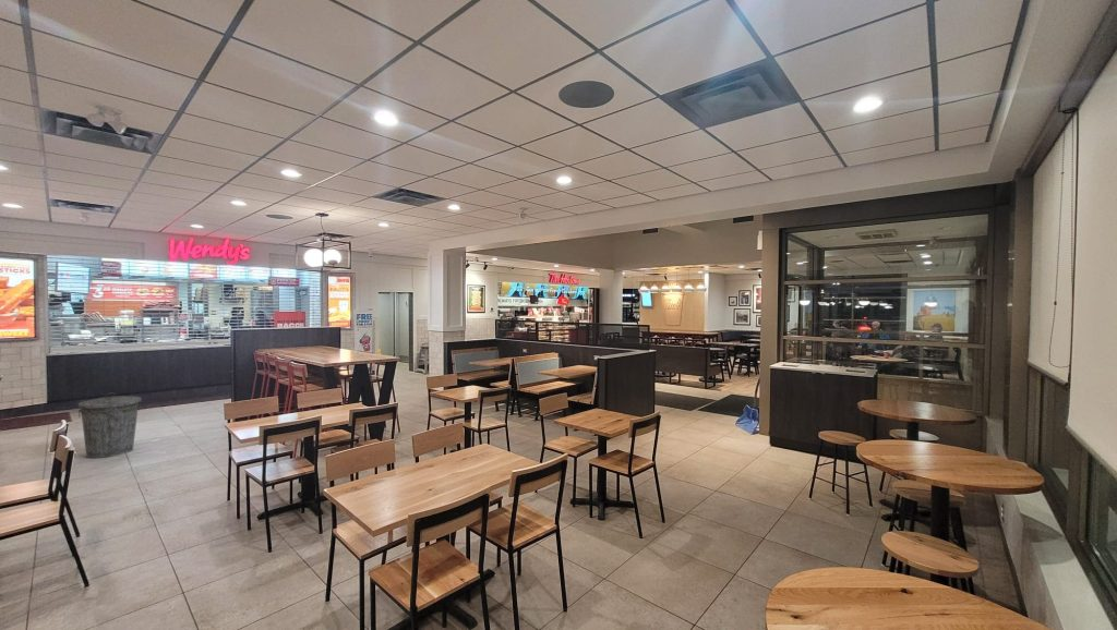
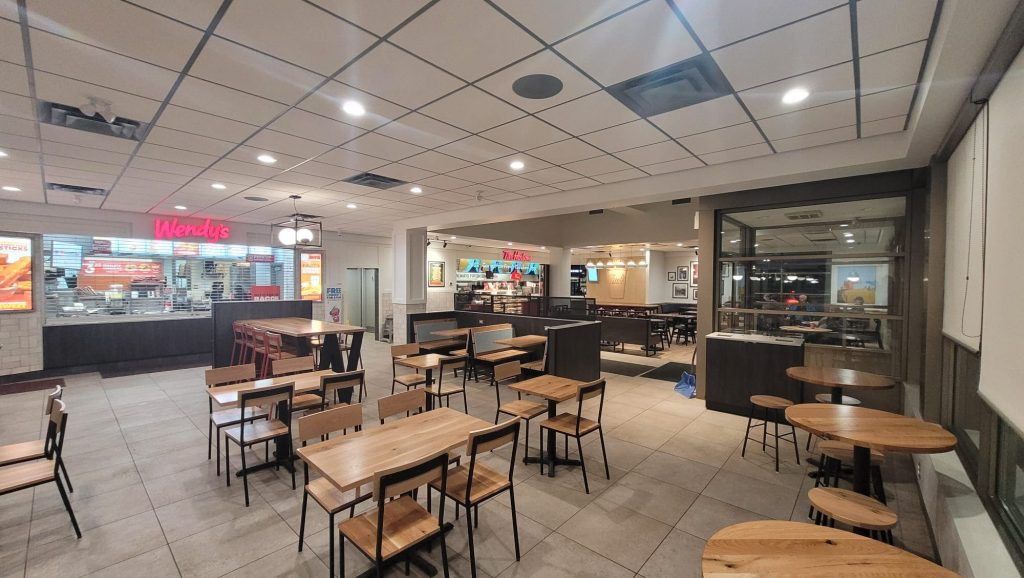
- trash can (110, 422)
